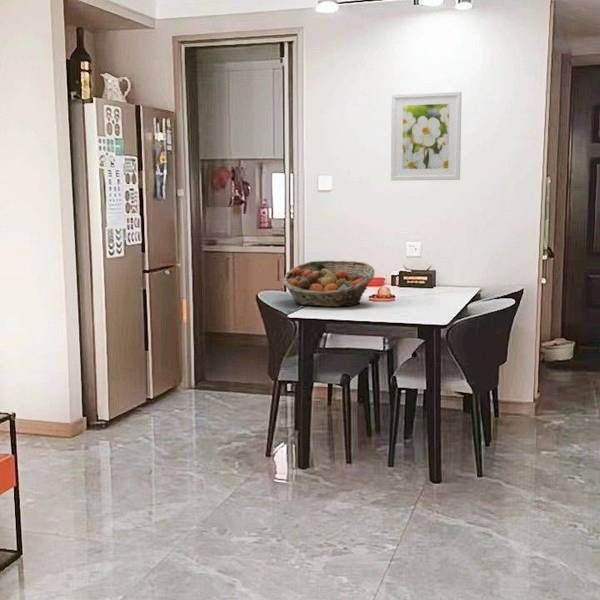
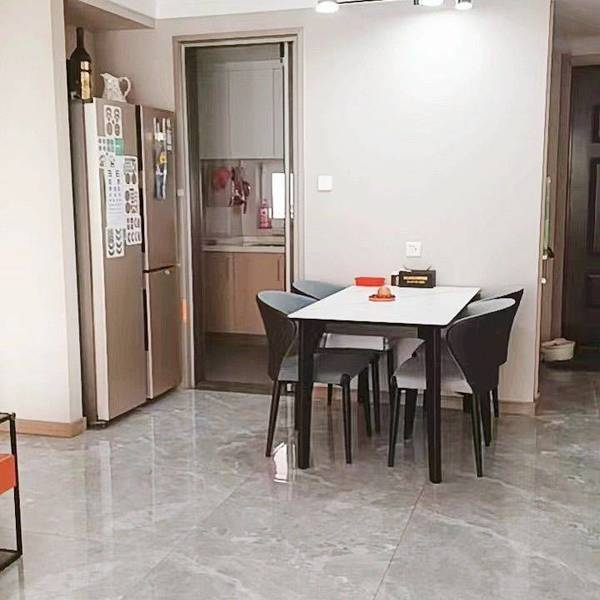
- fruit basket (328, 283)
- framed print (425, 136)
